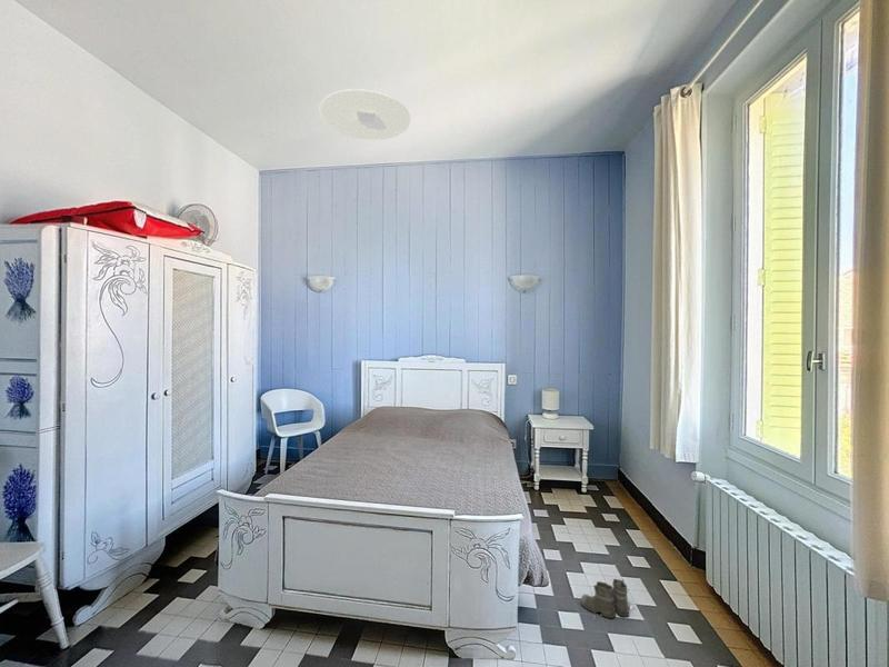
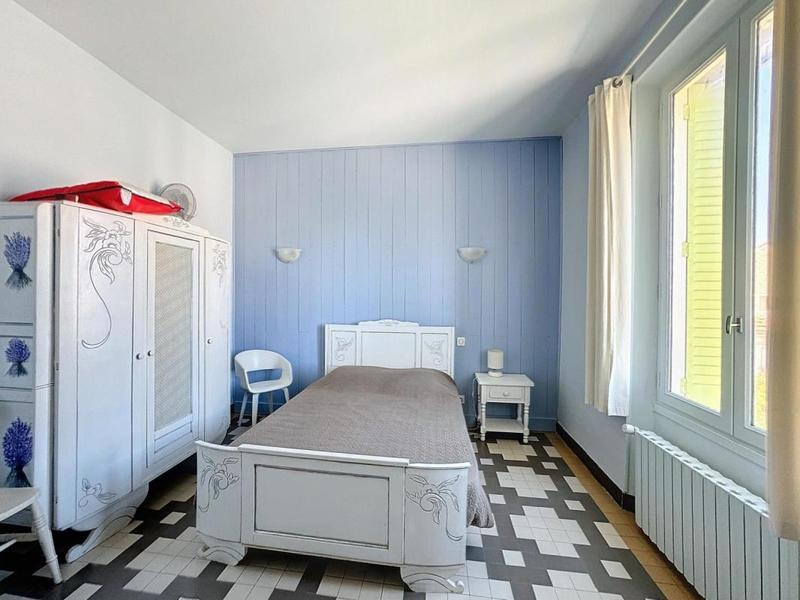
- ceiling light (366, 112)
- boots (608, 593)
